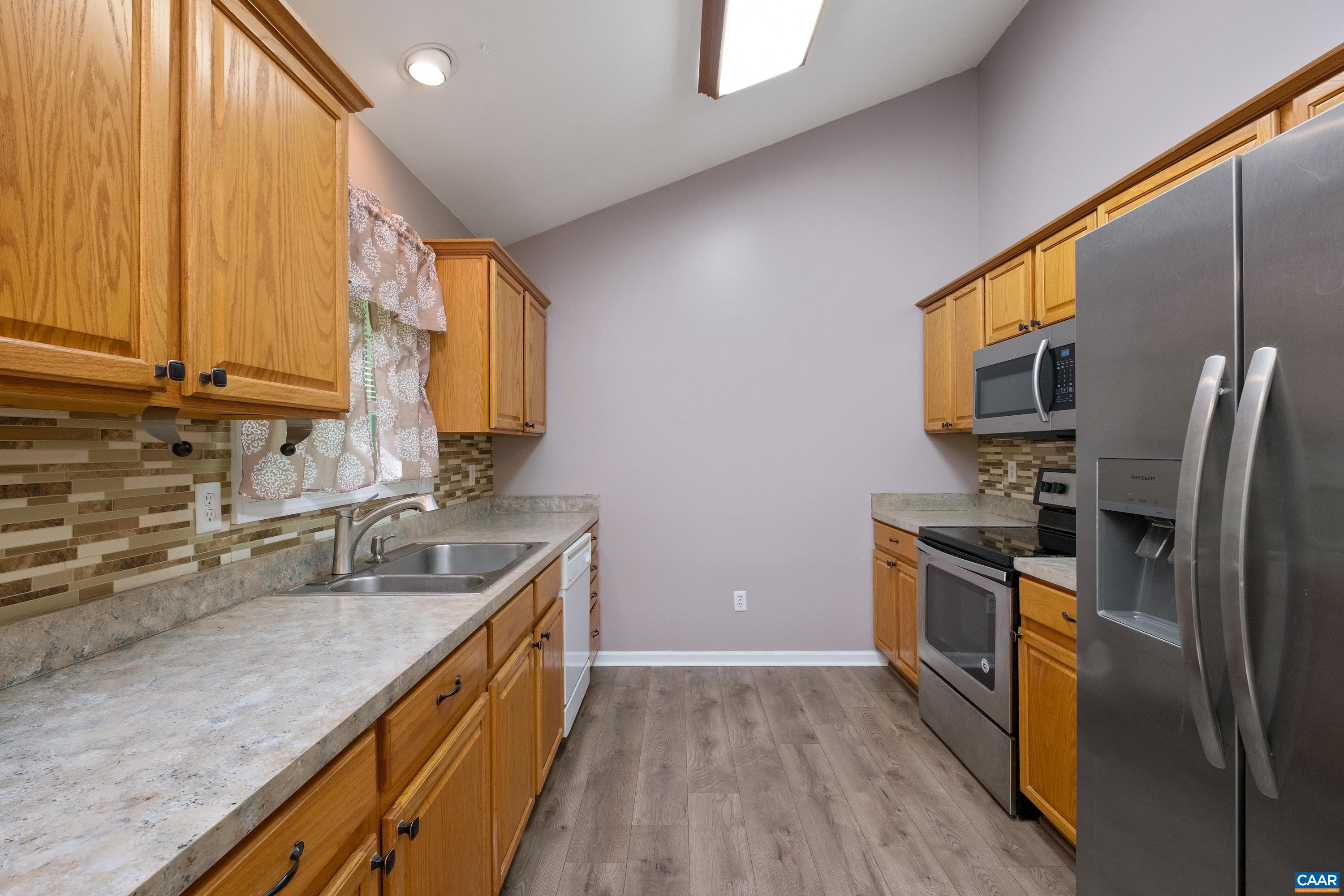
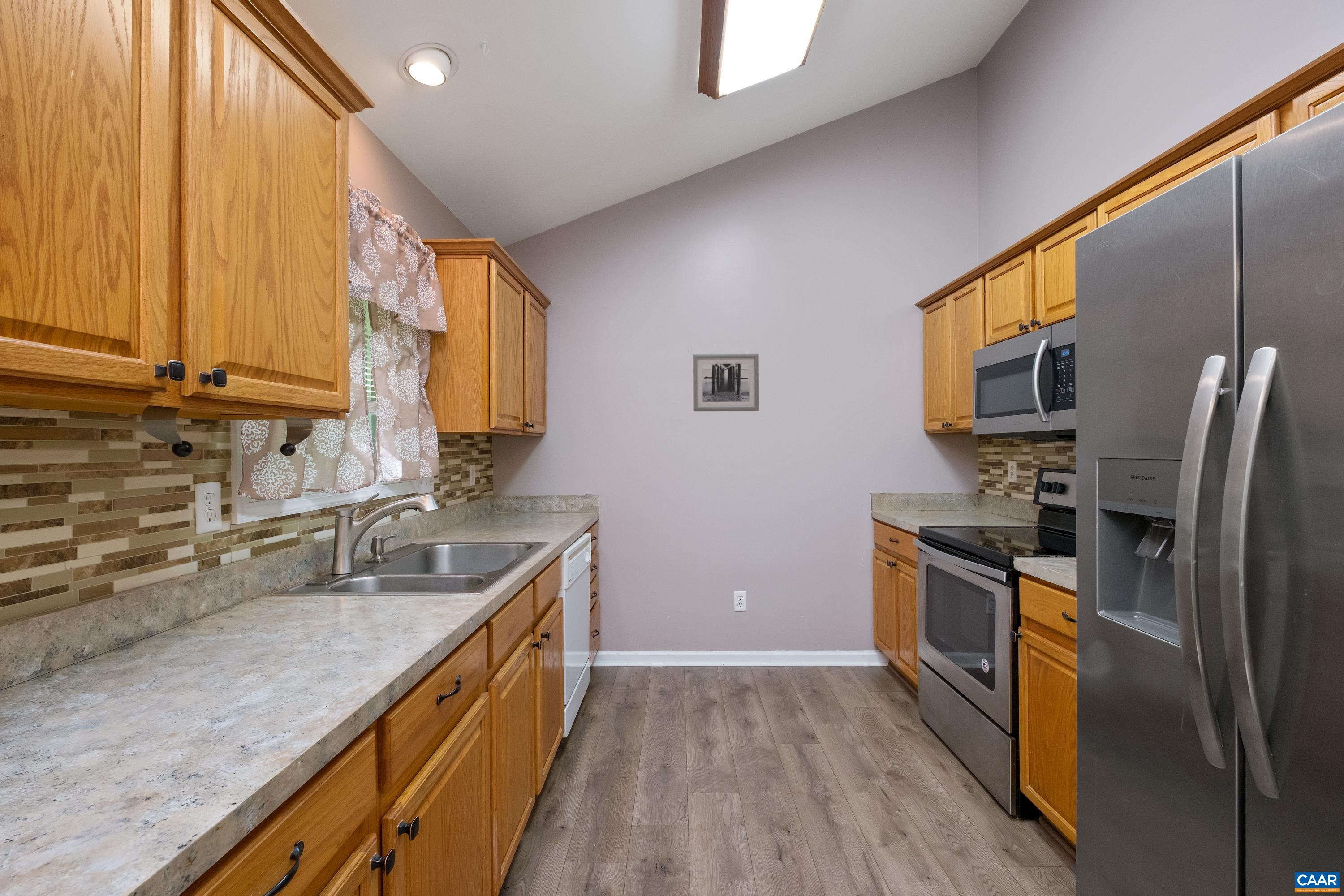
+ wall art (726, 383)
